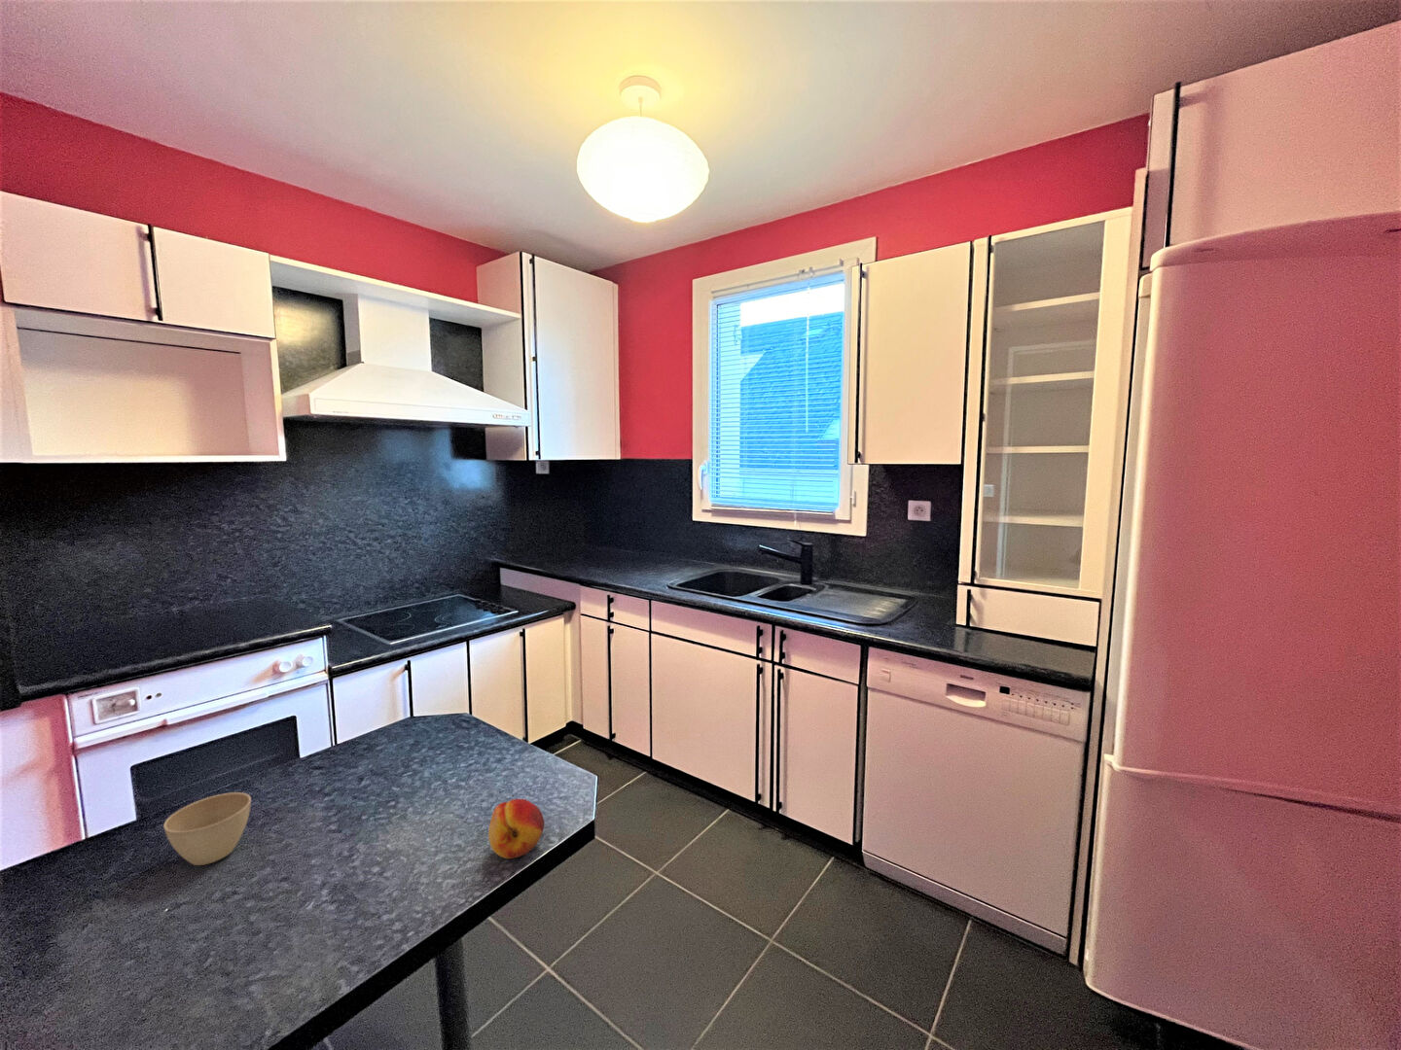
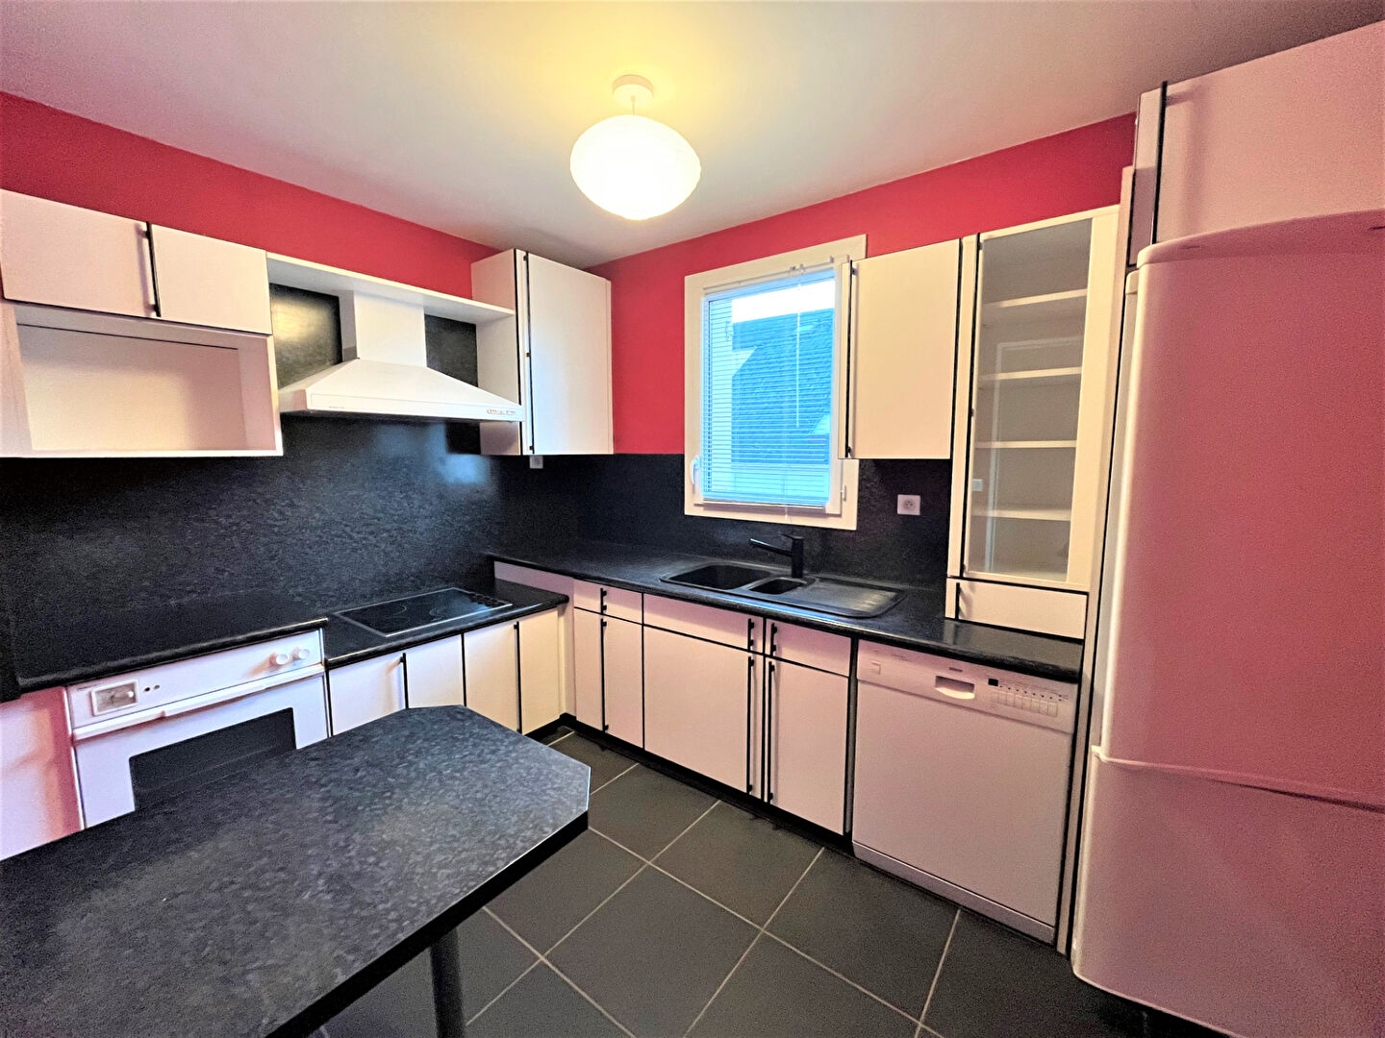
- fruit (515, 825)
- flower pot (210, 833)
